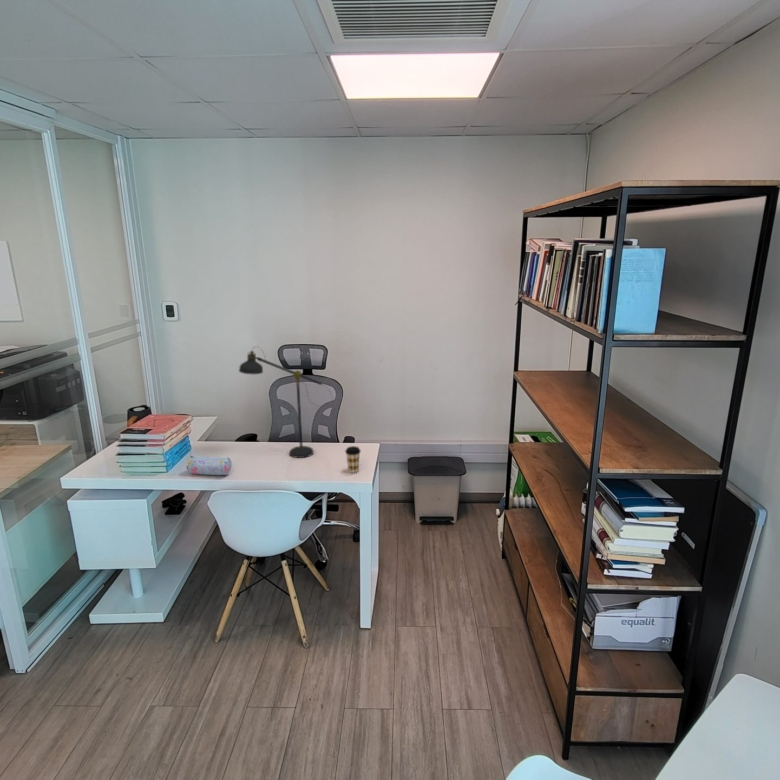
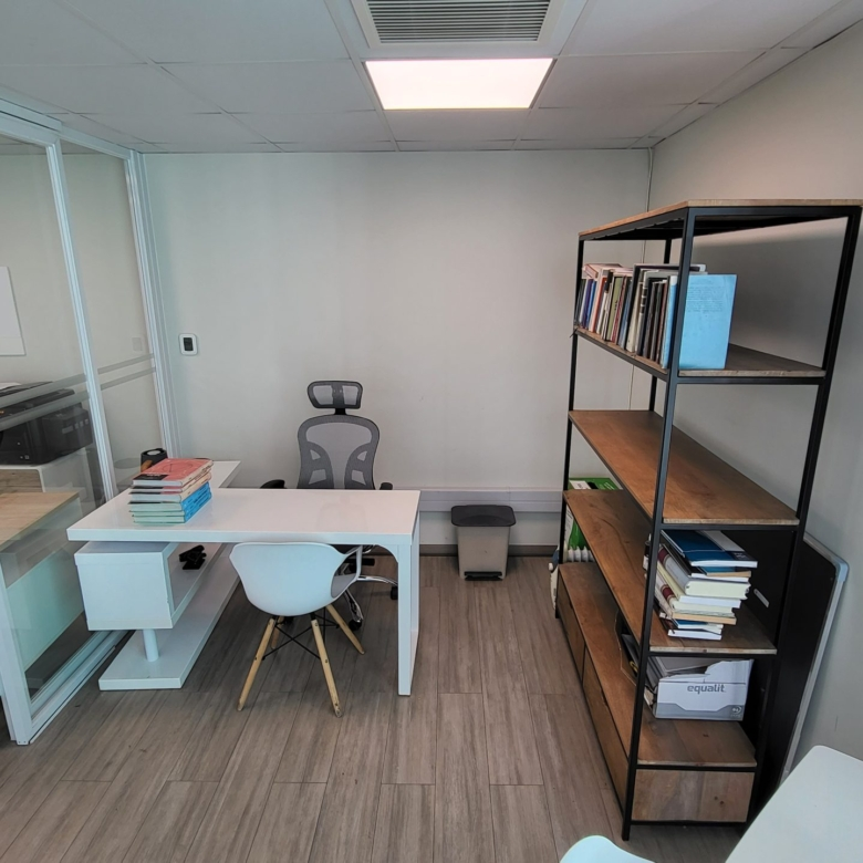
- pencil case (209, 464)
- desk lamp (297, 401)
- coffee cup (353, 459)
